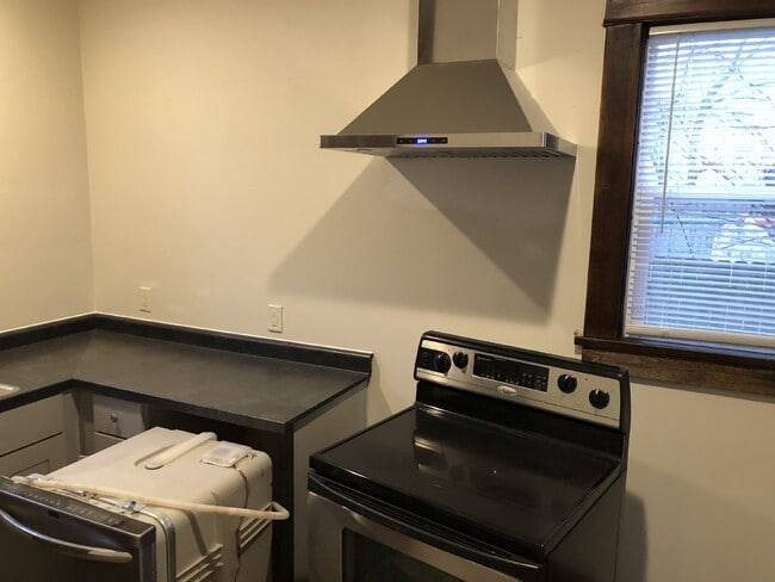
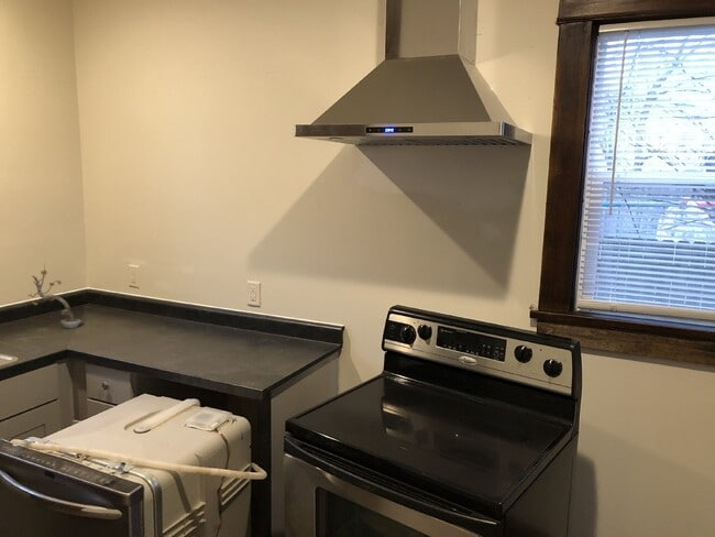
+ plant (48, 296)
